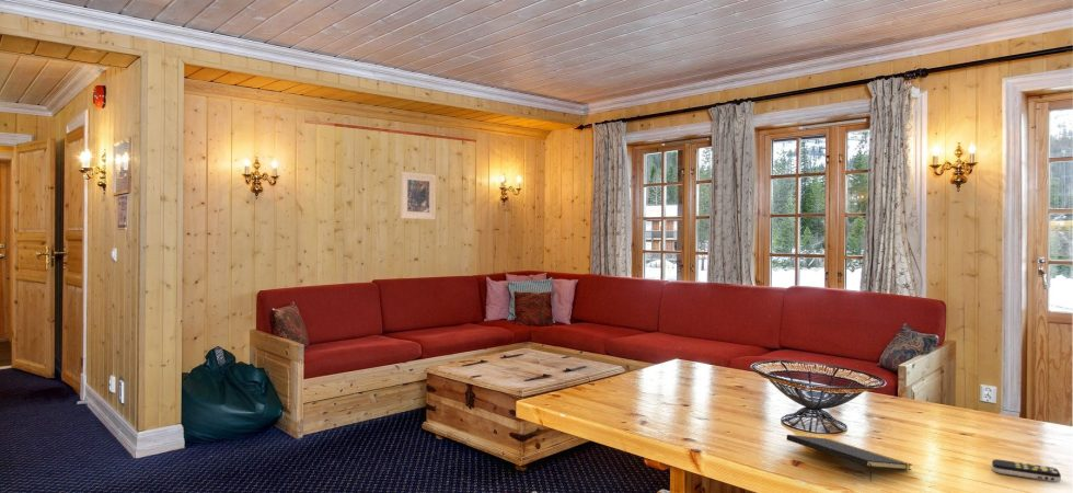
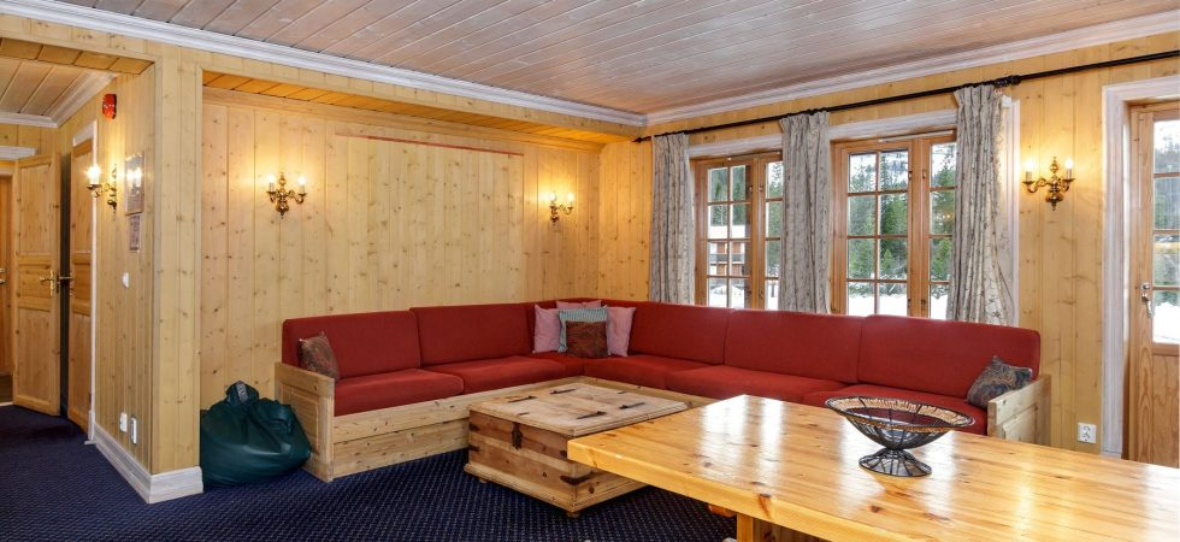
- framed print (417, 196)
- notepad (846, 451)
- remote control (1025, 469)
